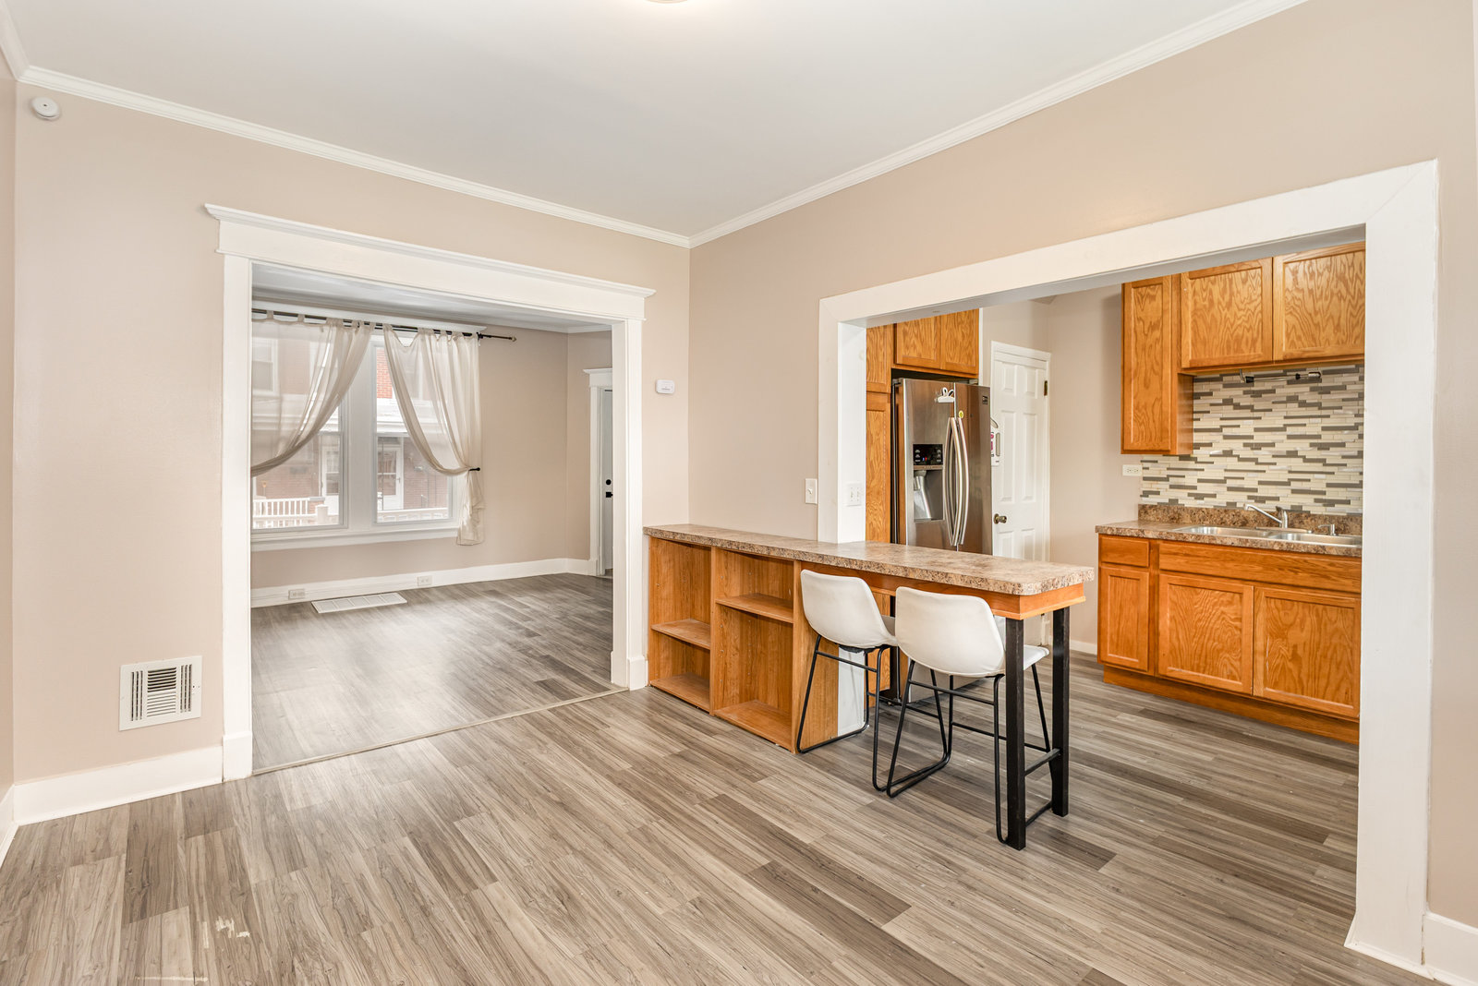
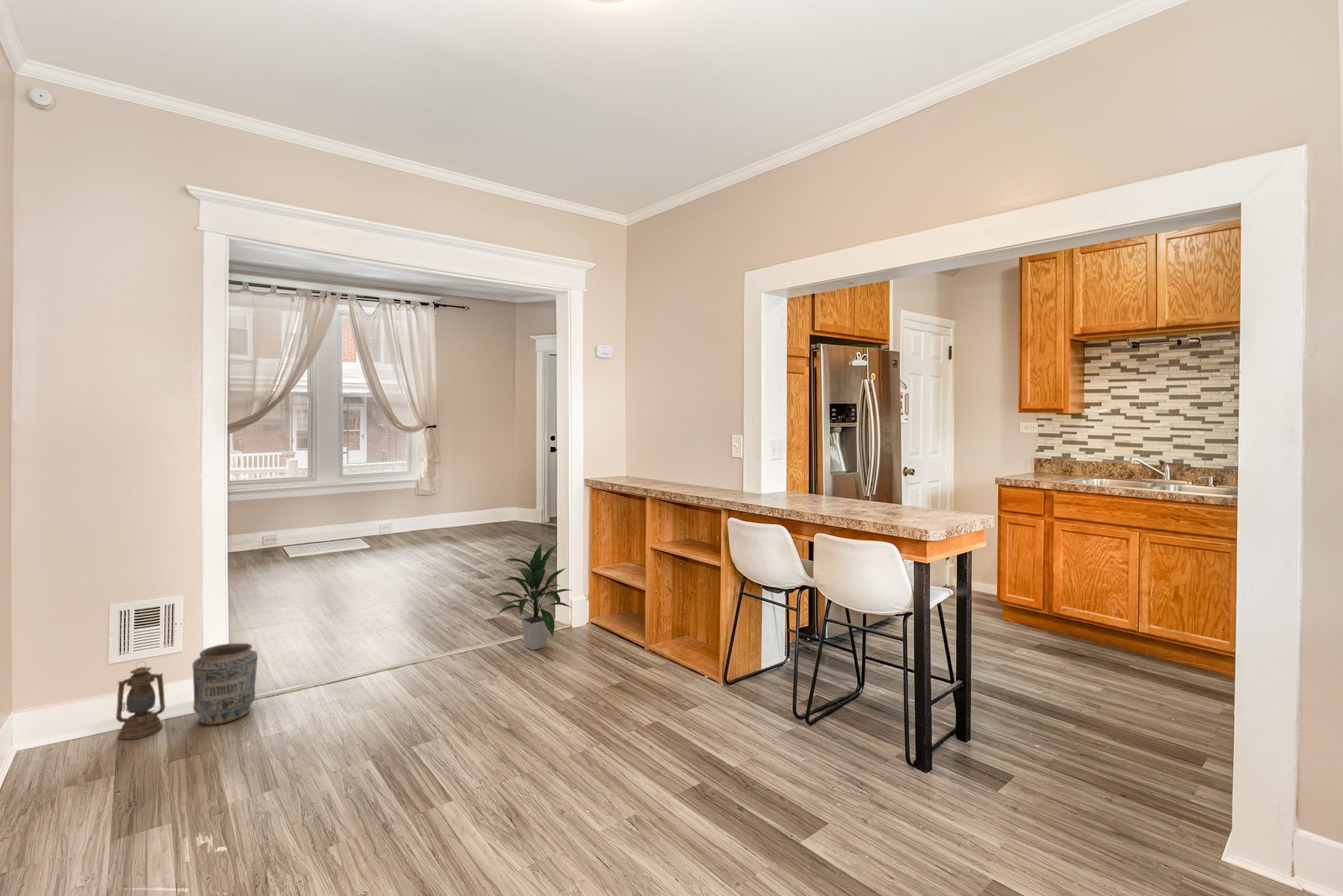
+ indoor plant (535, 596)
+ lantern (140, 696)
+ vase (226, 682)
